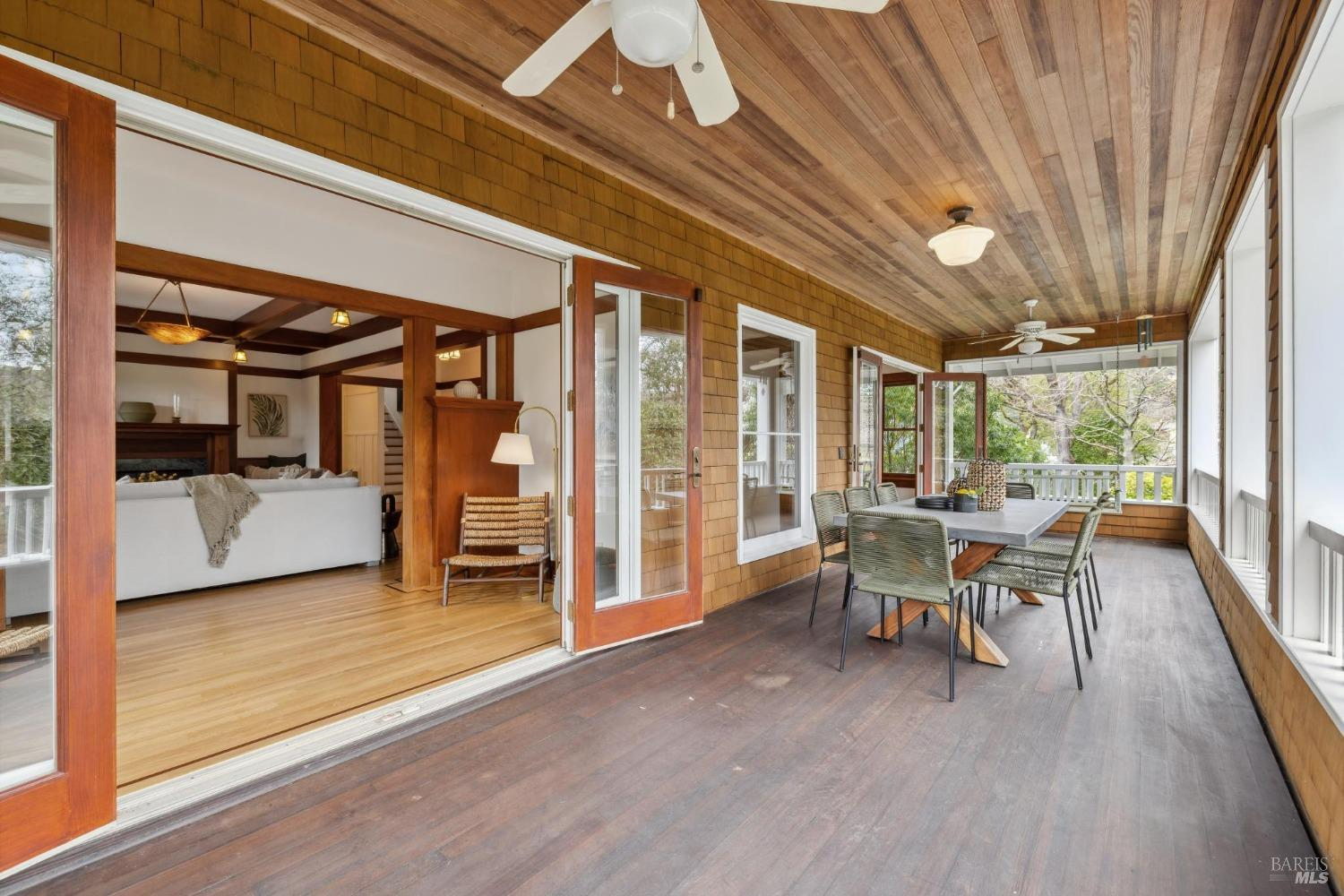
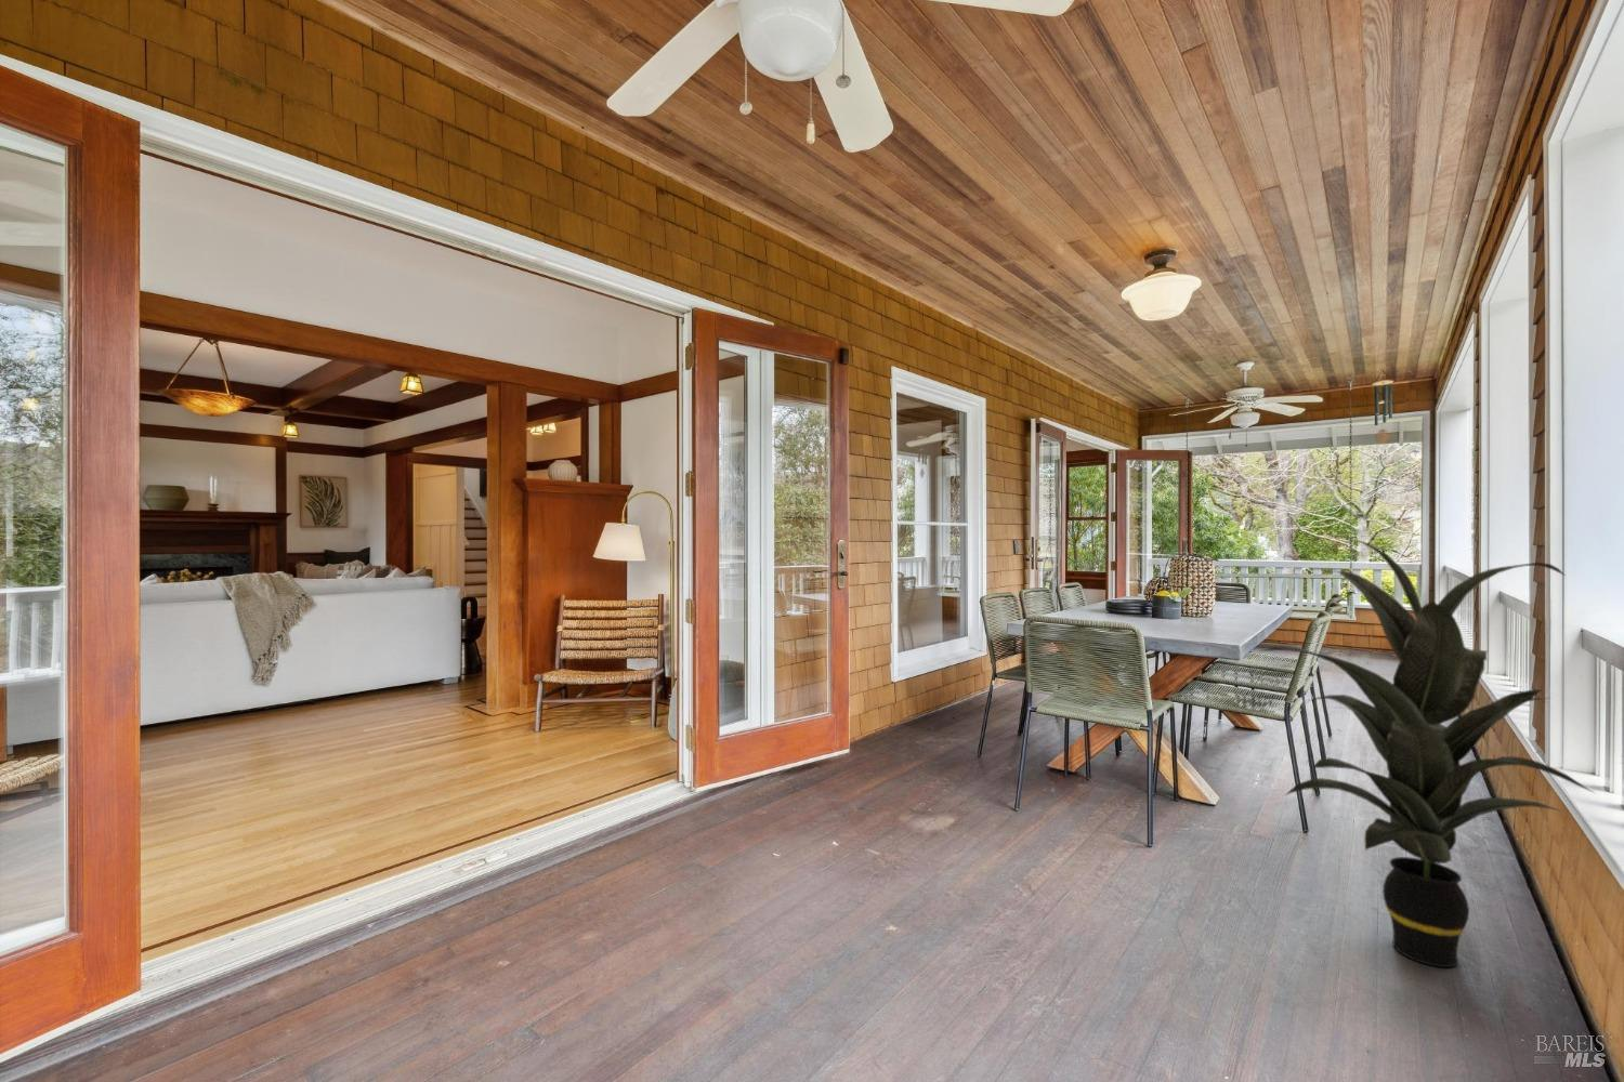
+ indoor plant (1405, 741)
